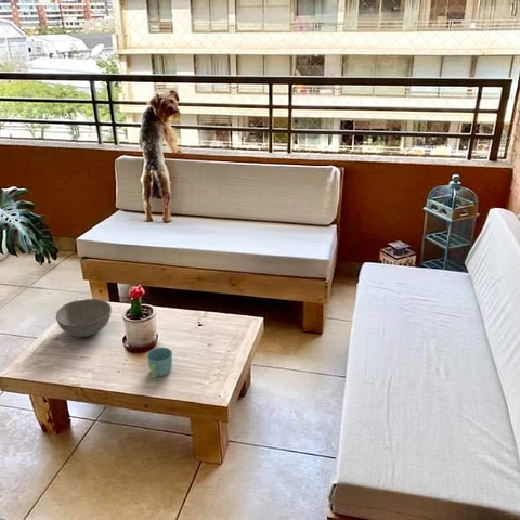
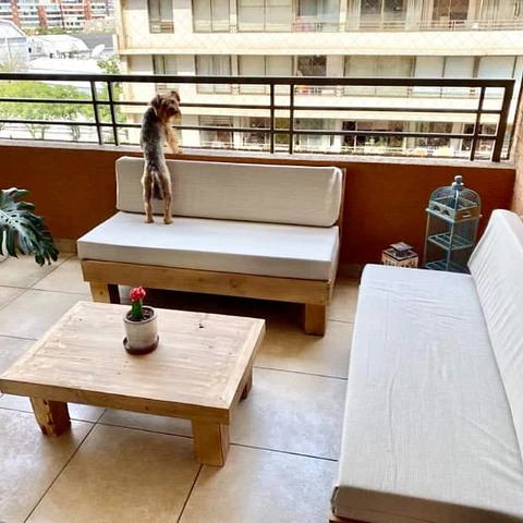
- bowl (84, 321)
- mug (158, 364)
